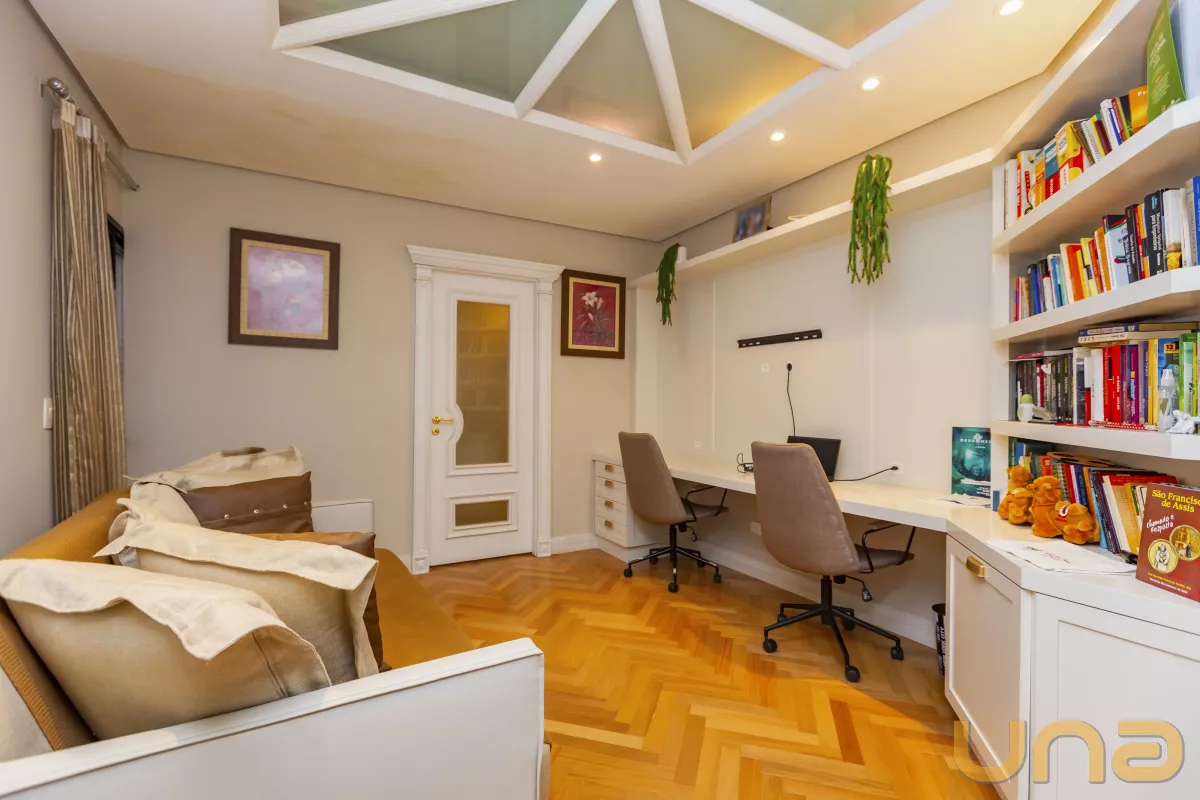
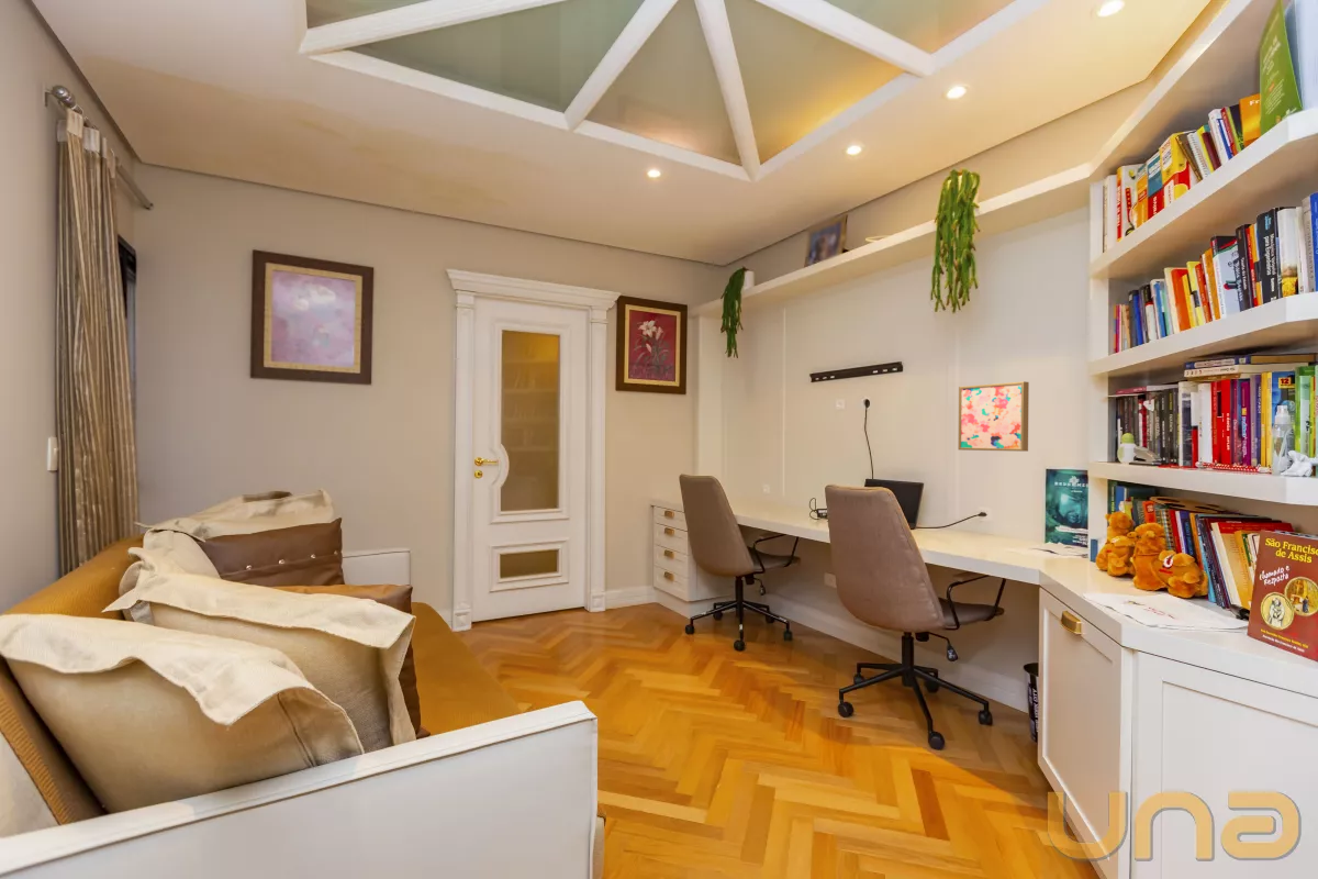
+ wall art (992, 416)
